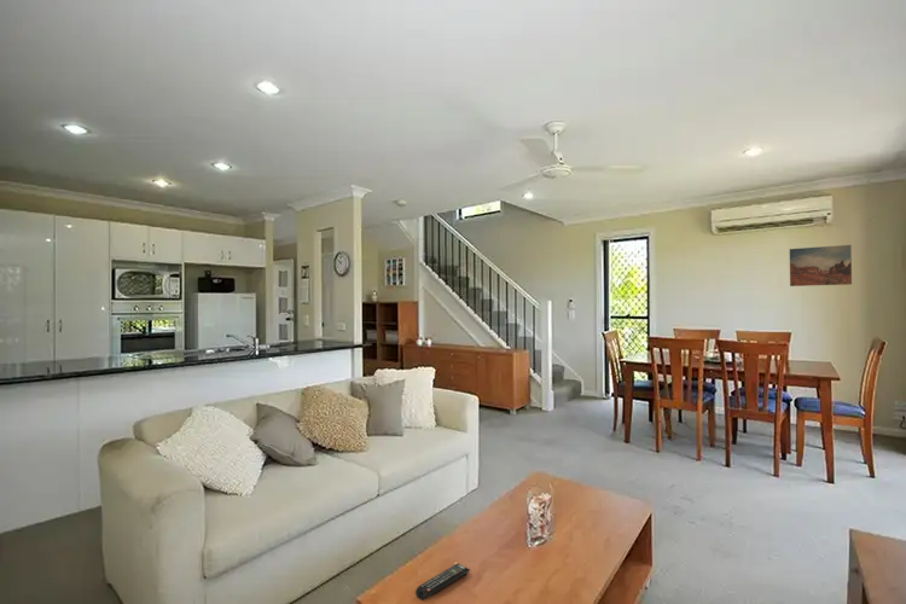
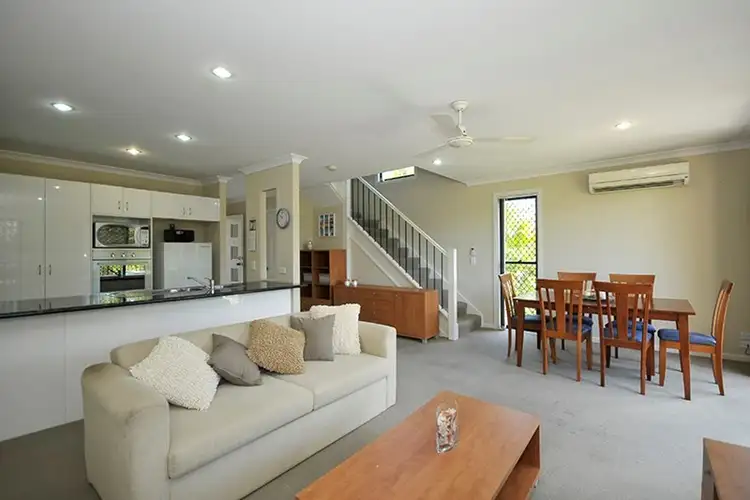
- wall art (819, 266)
- remote control (443, 580)
